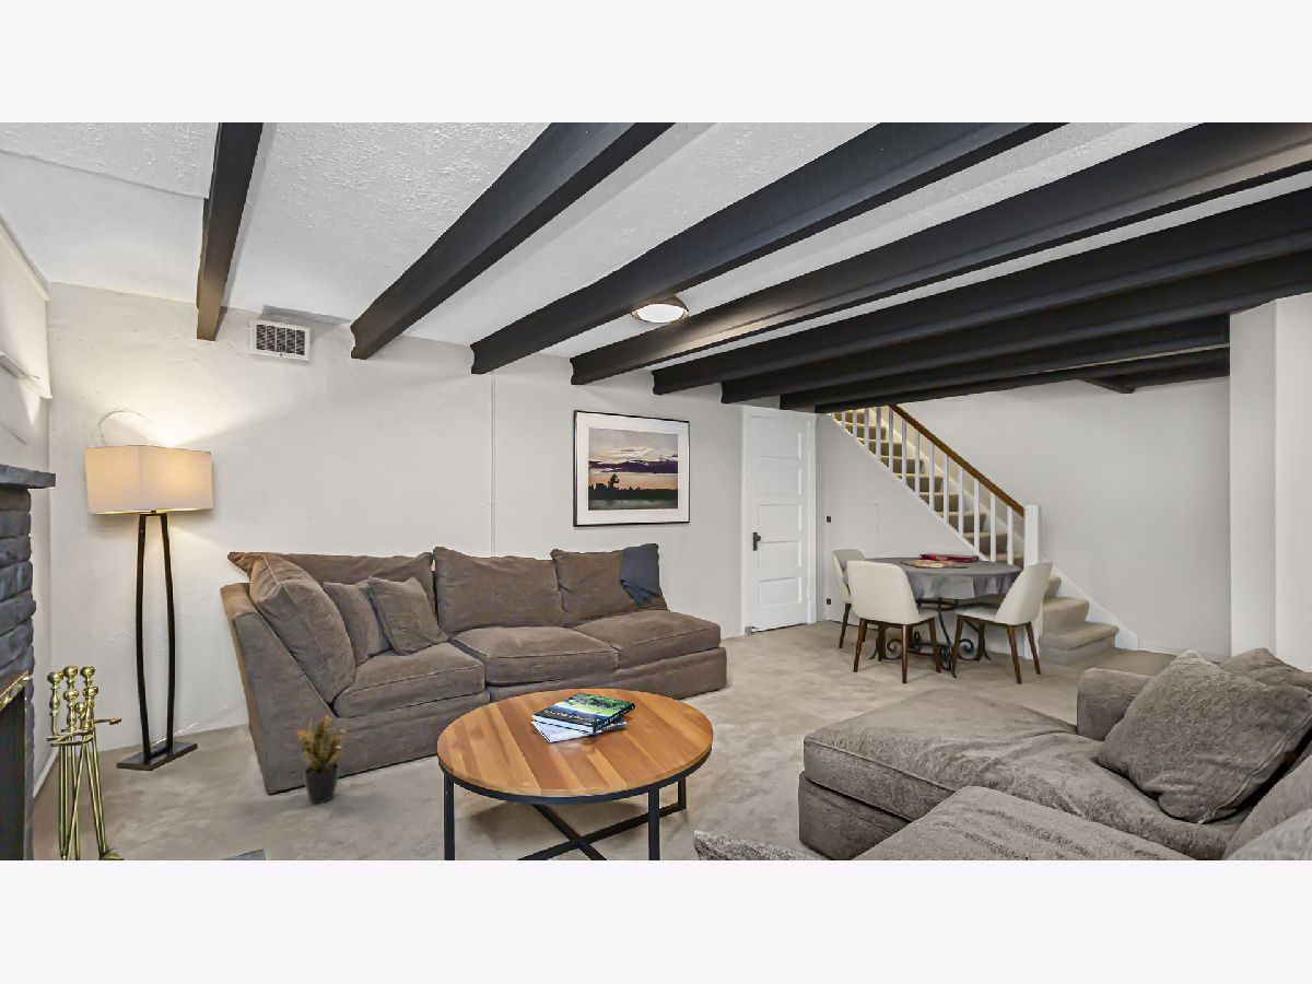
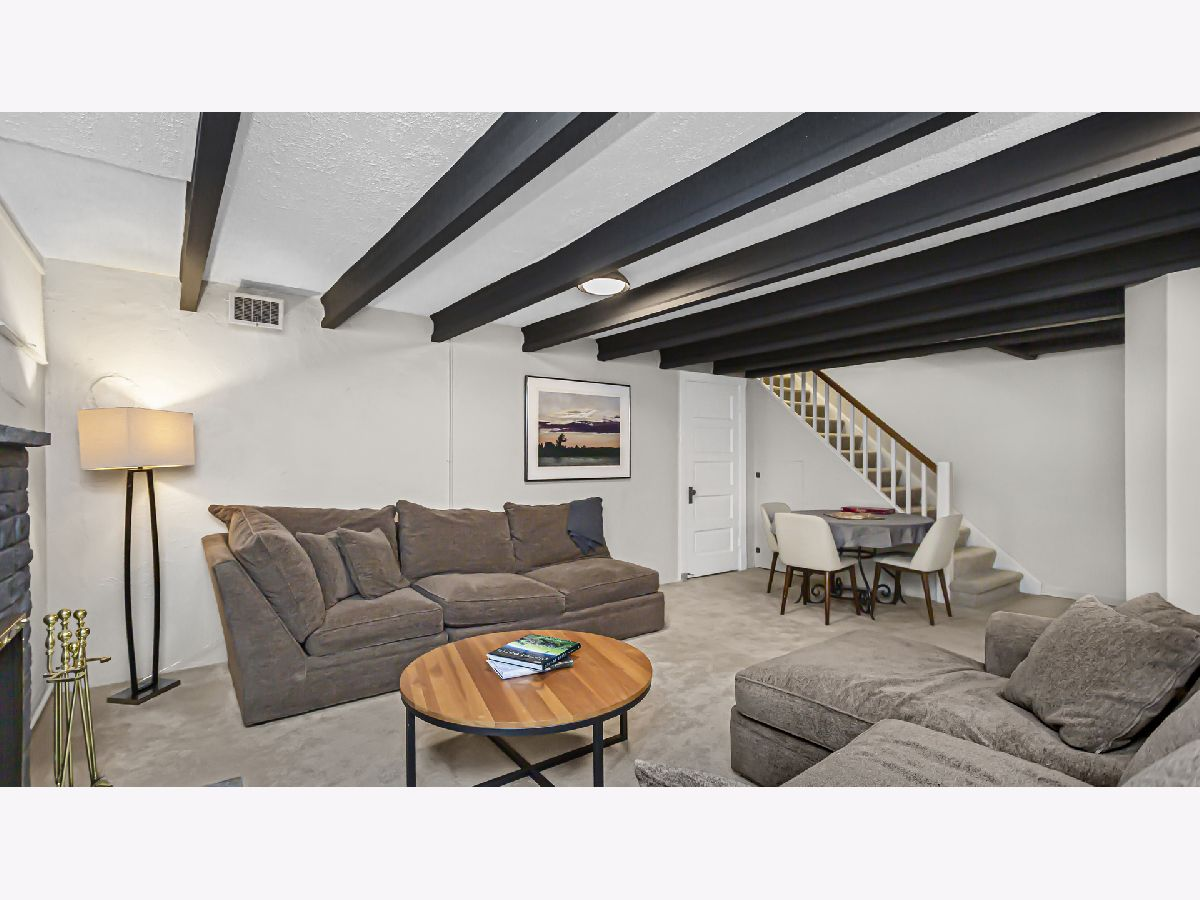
- potted plant (324, 754)
